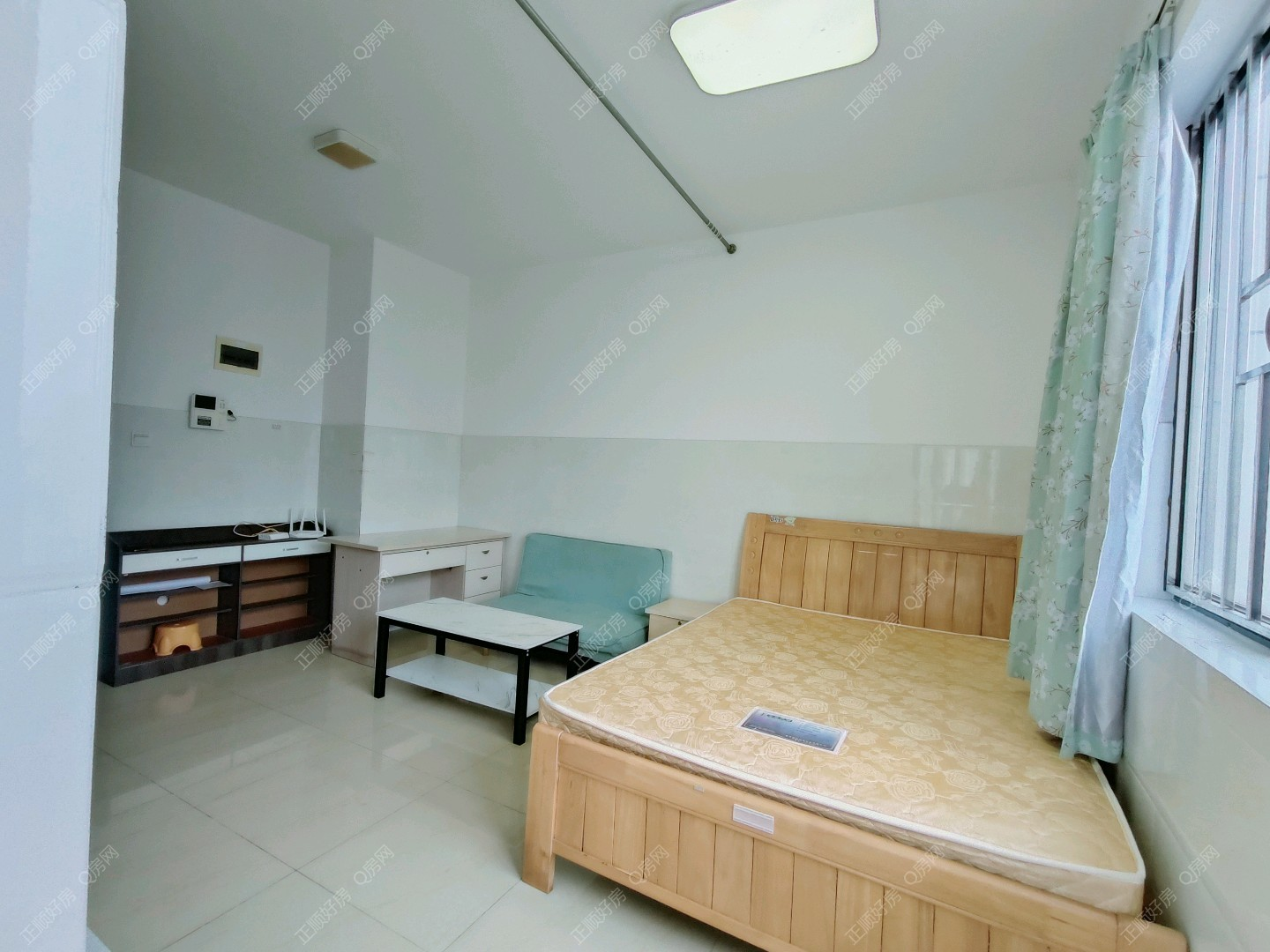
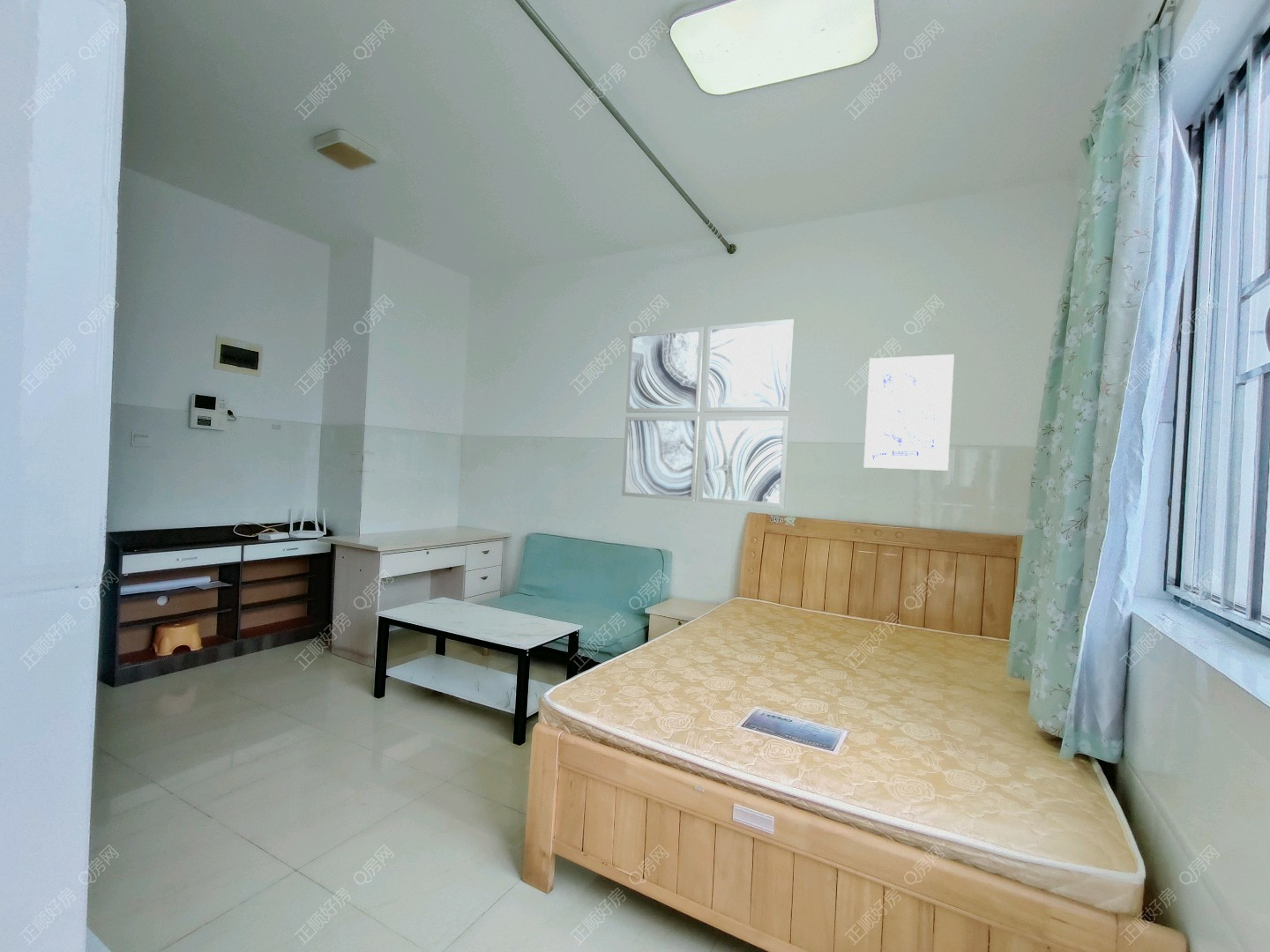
+ wall art (699, 412)
+ wall art (908, 413)
